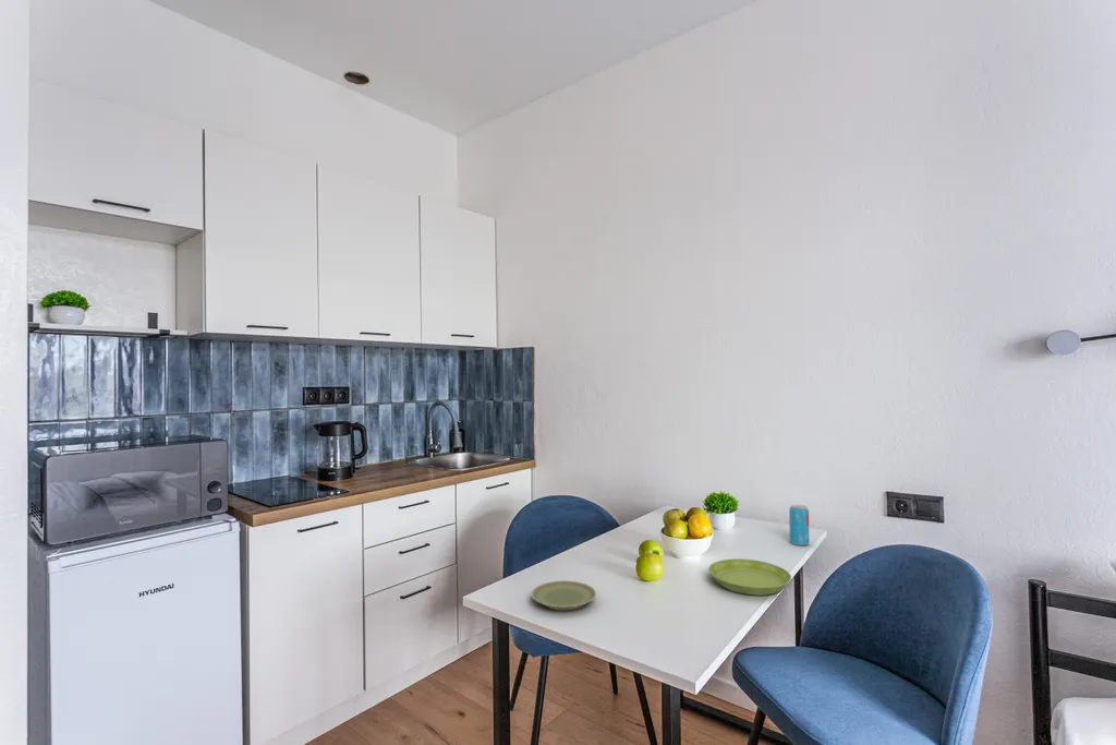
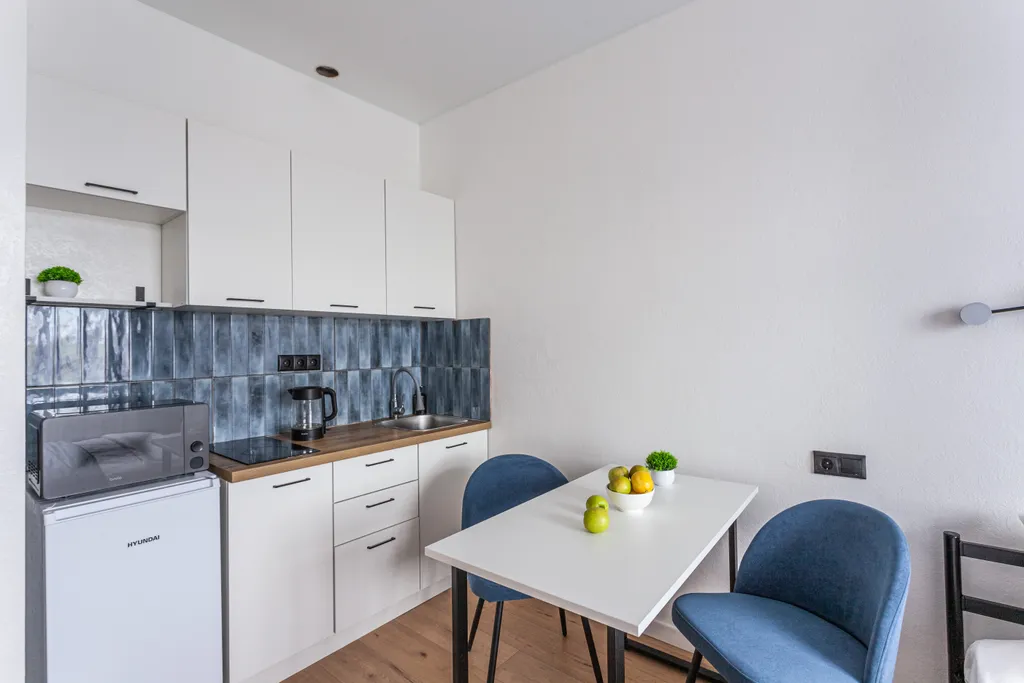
- saucer (749, 577)
- plate (563, 597)
- beverage can (799, 525)
